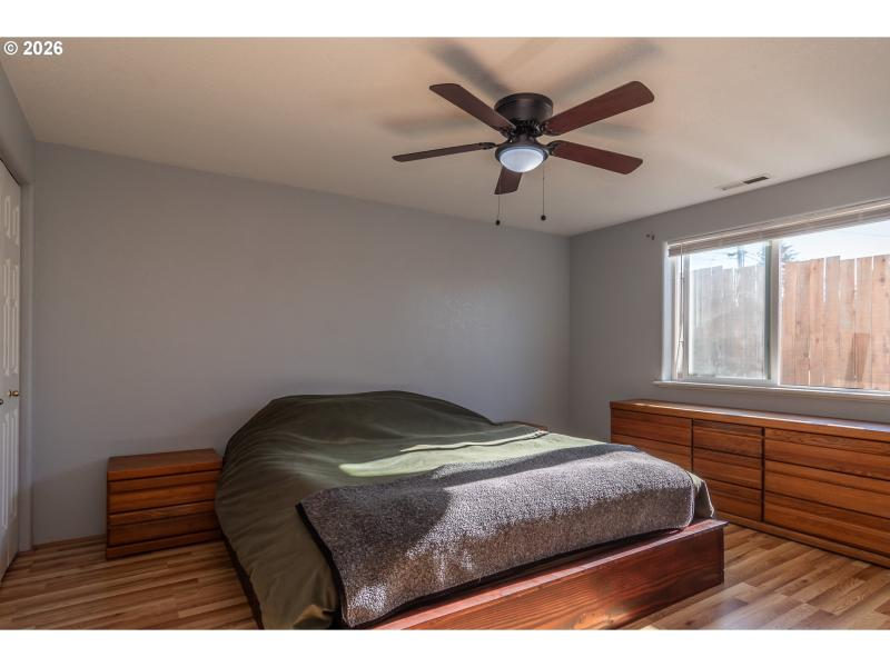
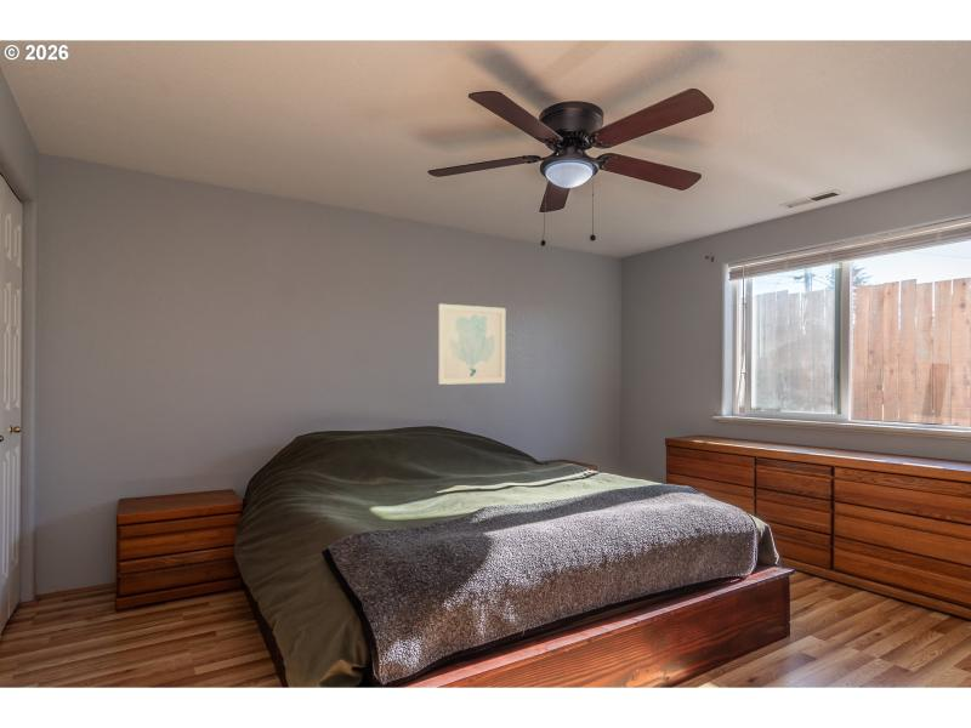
+ wall art (472, 345)
